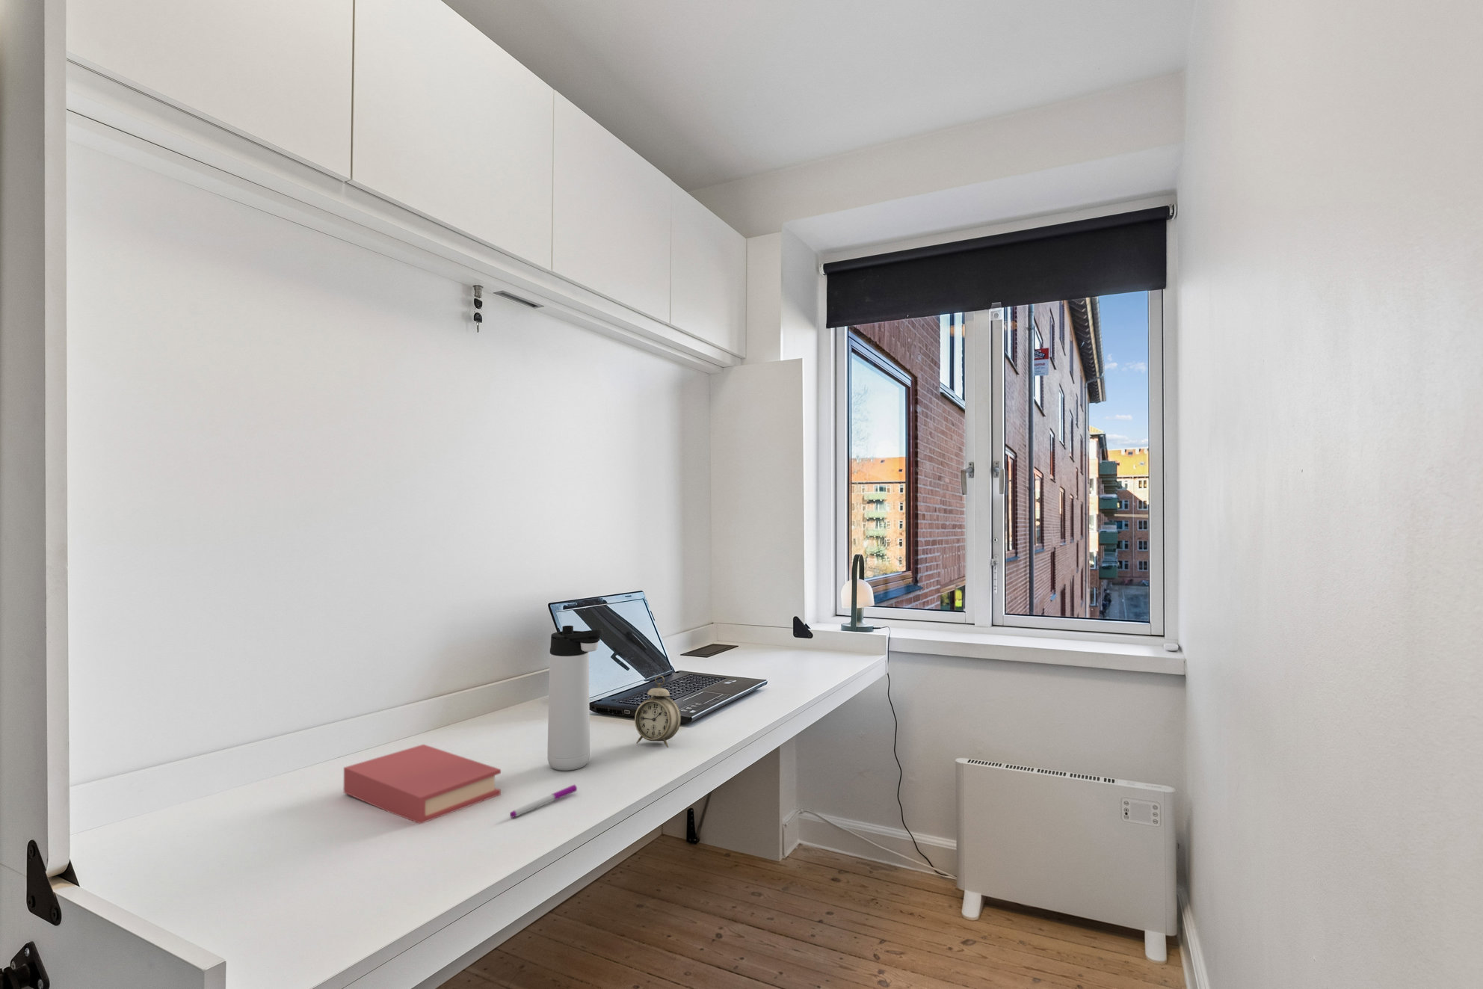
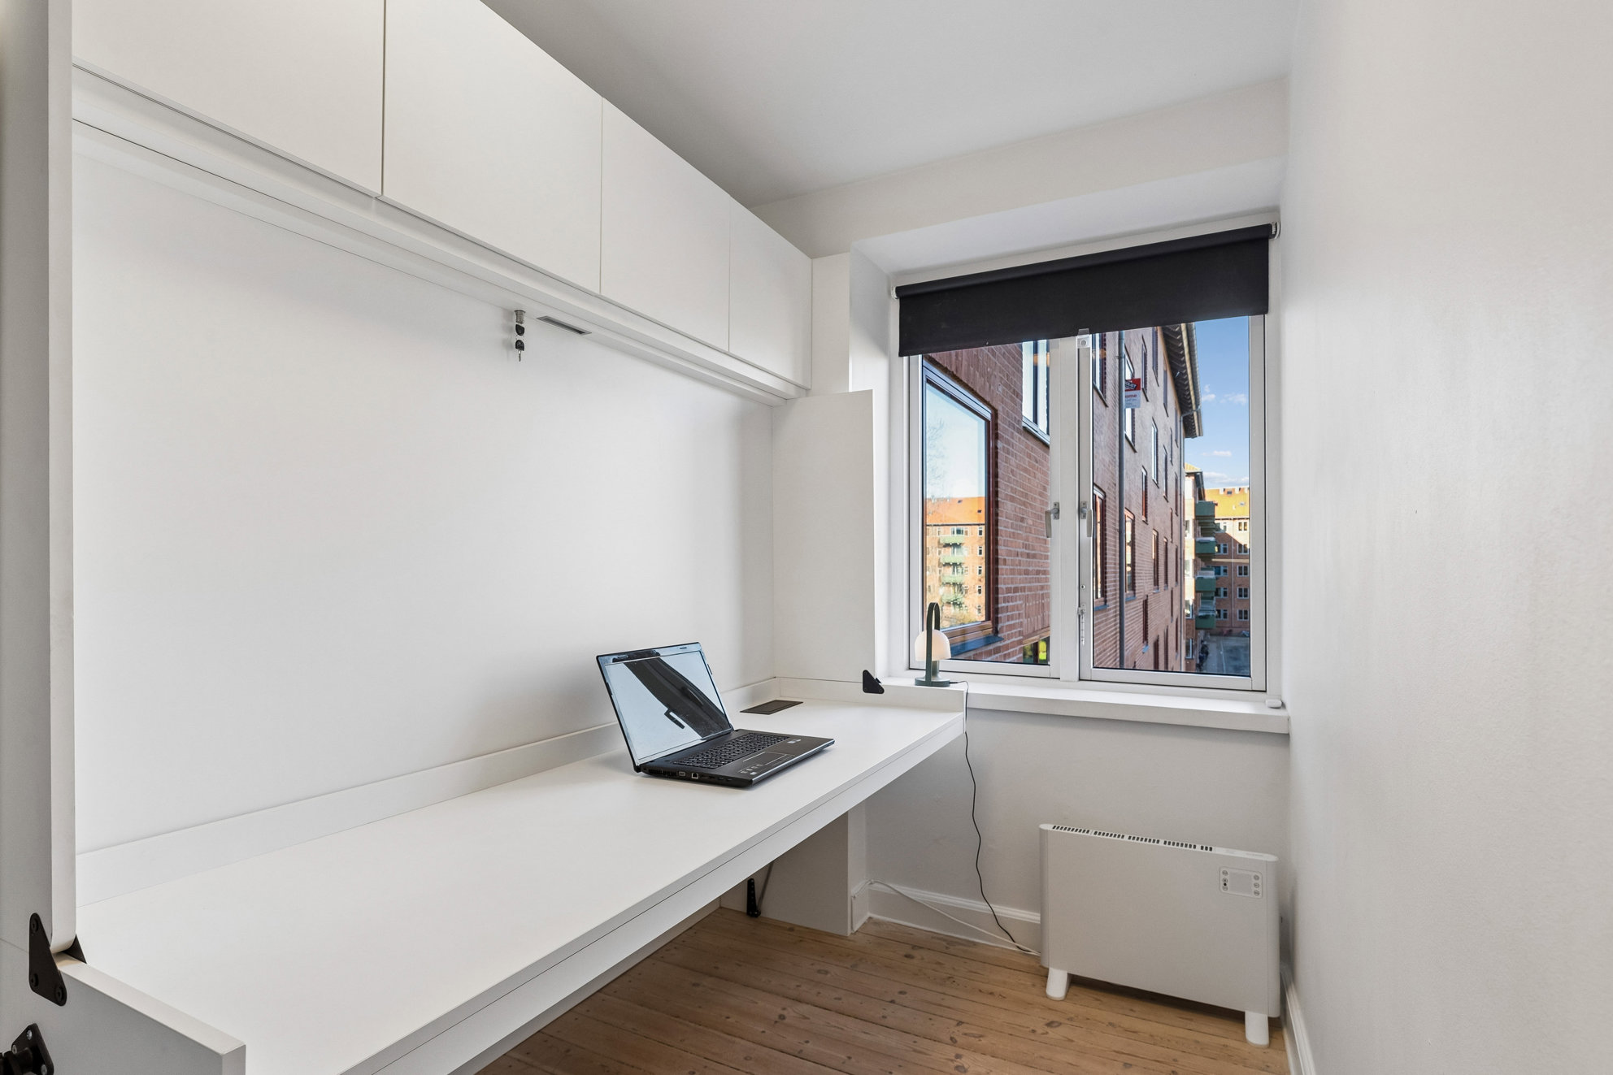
- pen (544, 800)
- alarm clock (657, 710)
- thermos bottle (576, 696)
- book (422, 780)
